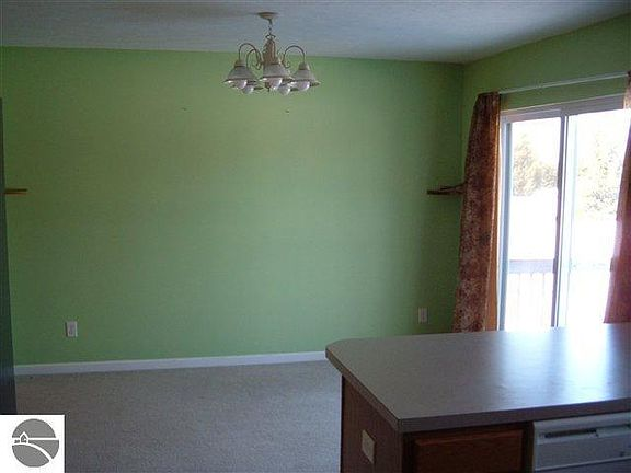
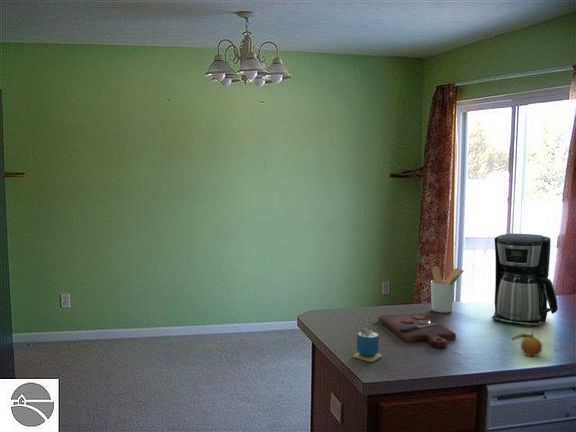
+ fruit (526, 340)
+ utensil holder (447, 288)
+ cutting board (418, 326)
+ coffee maker (529, 276)
+ cup (367, 337)
